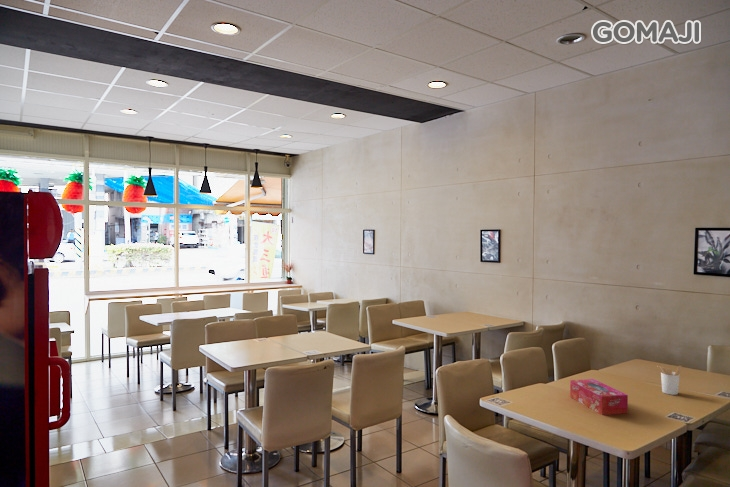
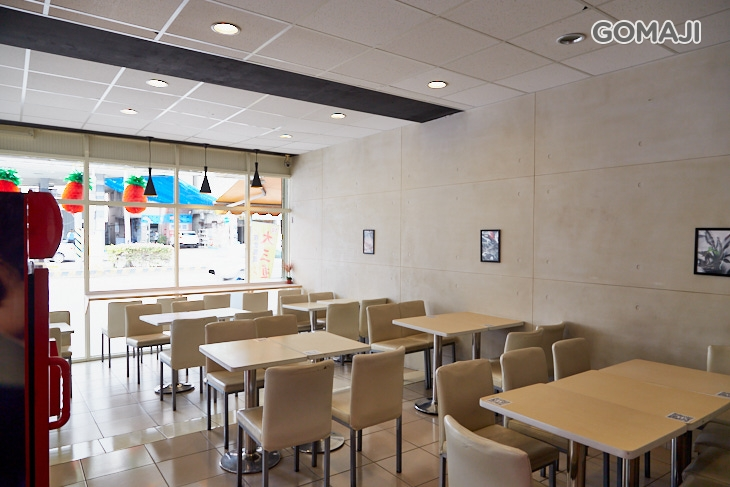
- utensil holder (668, 378)
- tissue box (597, 395)
